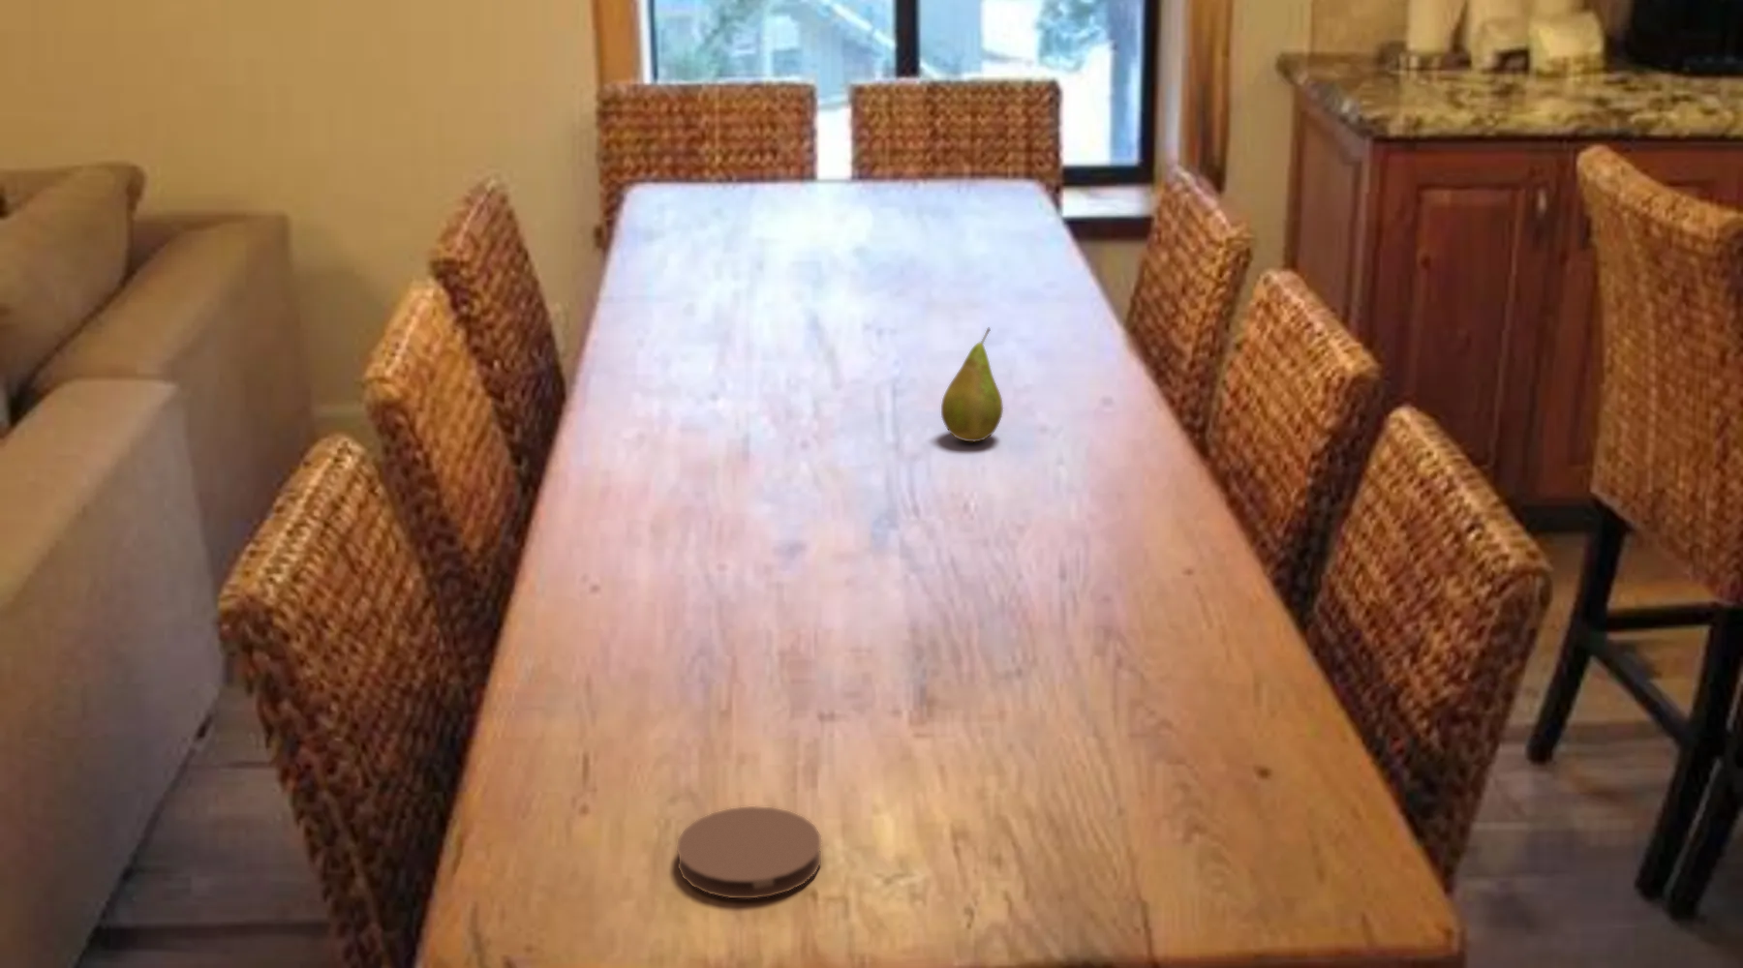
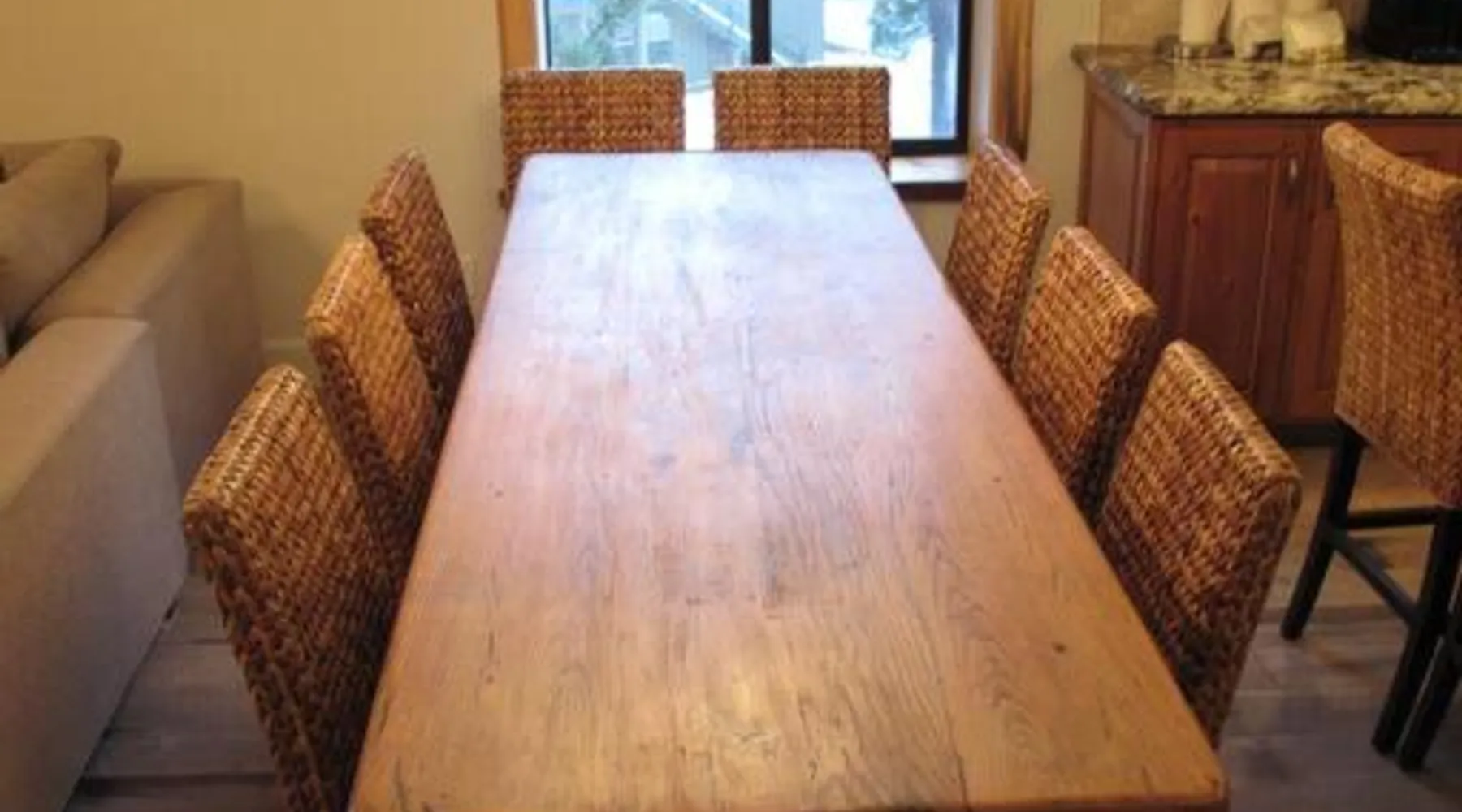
- fruit (972, 385)
- coaster (750, 851)
